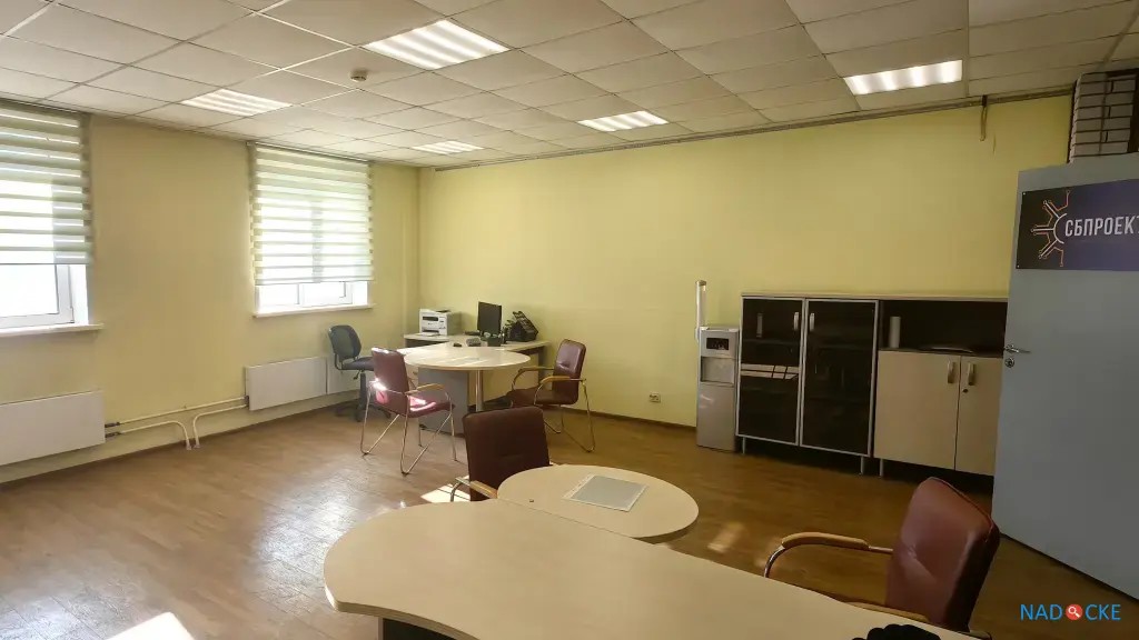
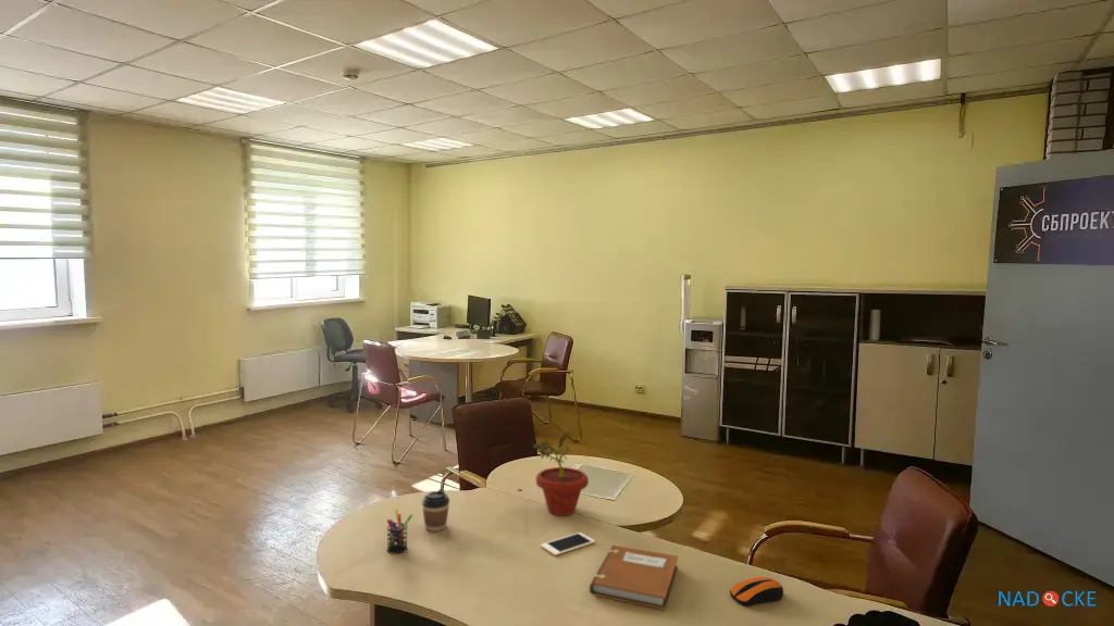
+ pen holder (399, 529)
+ cell phone (568, 543)
+ potted plant (560, 470)
+ coffee cup (435, 509)
+ notebook (635, 573)
+ computer mouse (757, 588)
